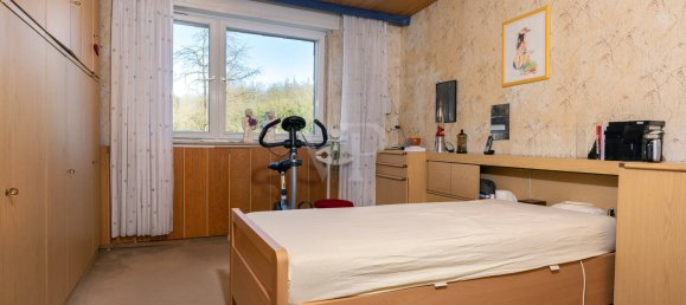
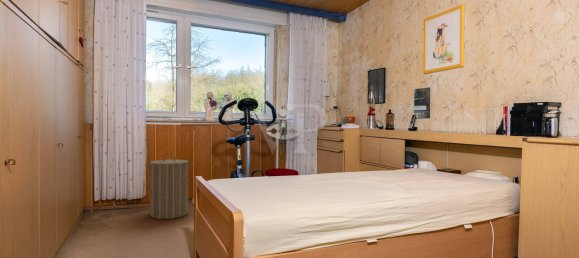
+ laundry hamper (169, 183)
